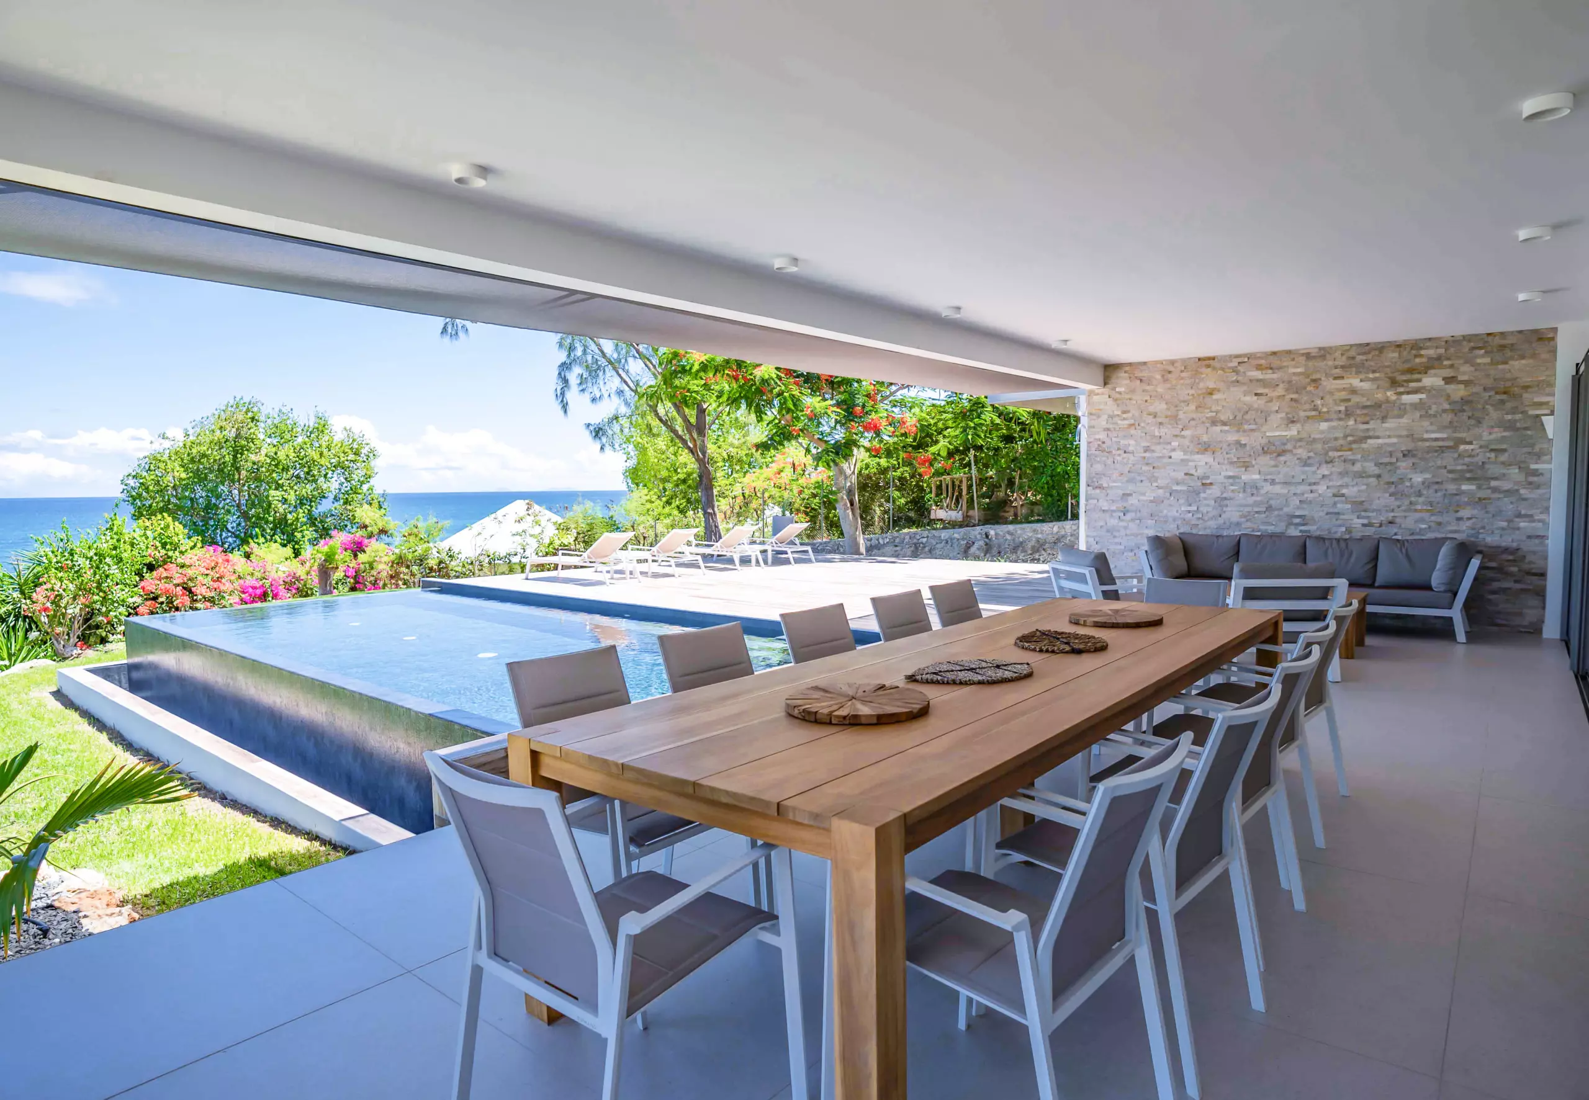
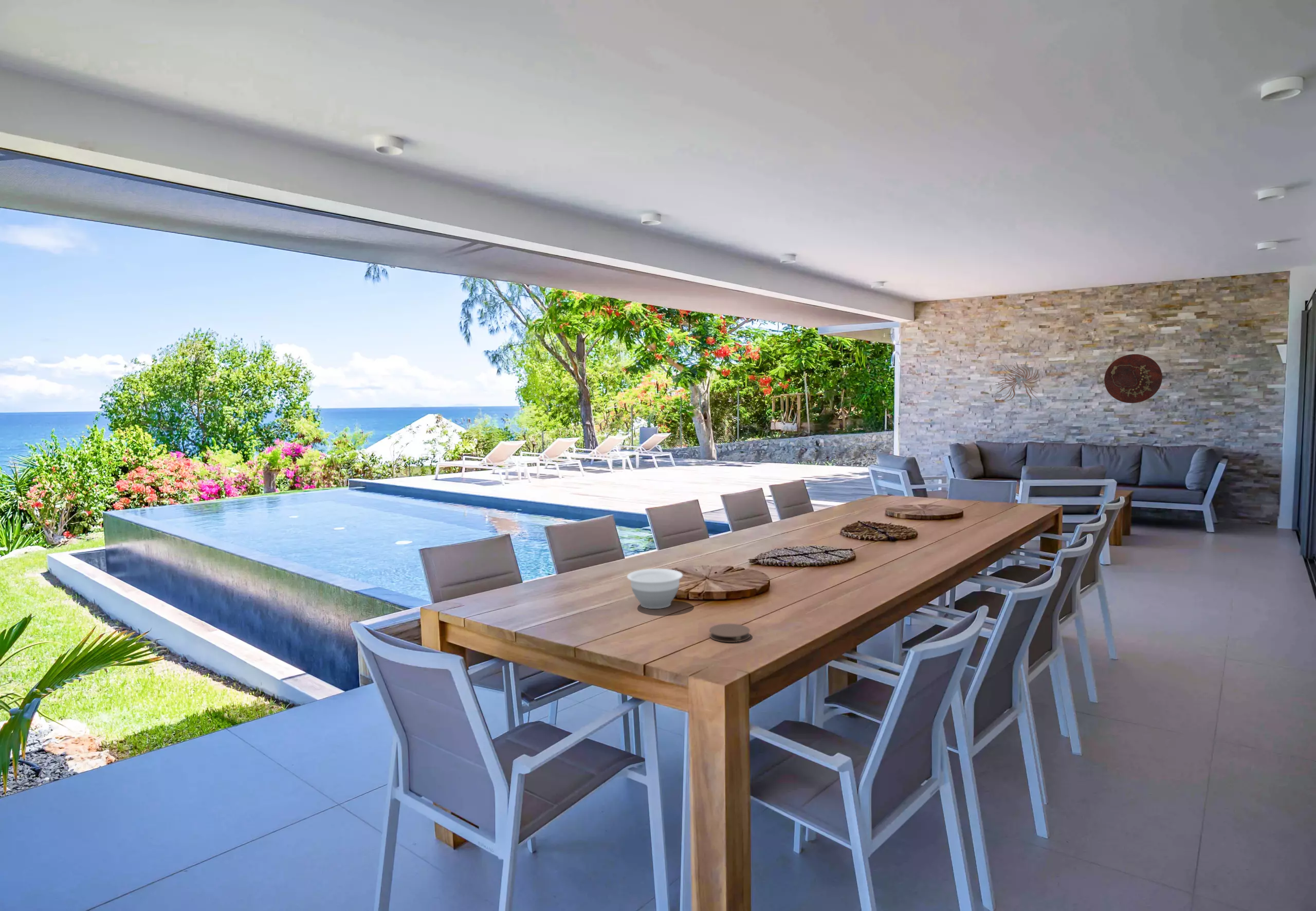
+ decorative platter (1132, 379)
+ bowl (655, 589)
+ wall sculpture (1017, 382)
+ coaster (729, 633)
